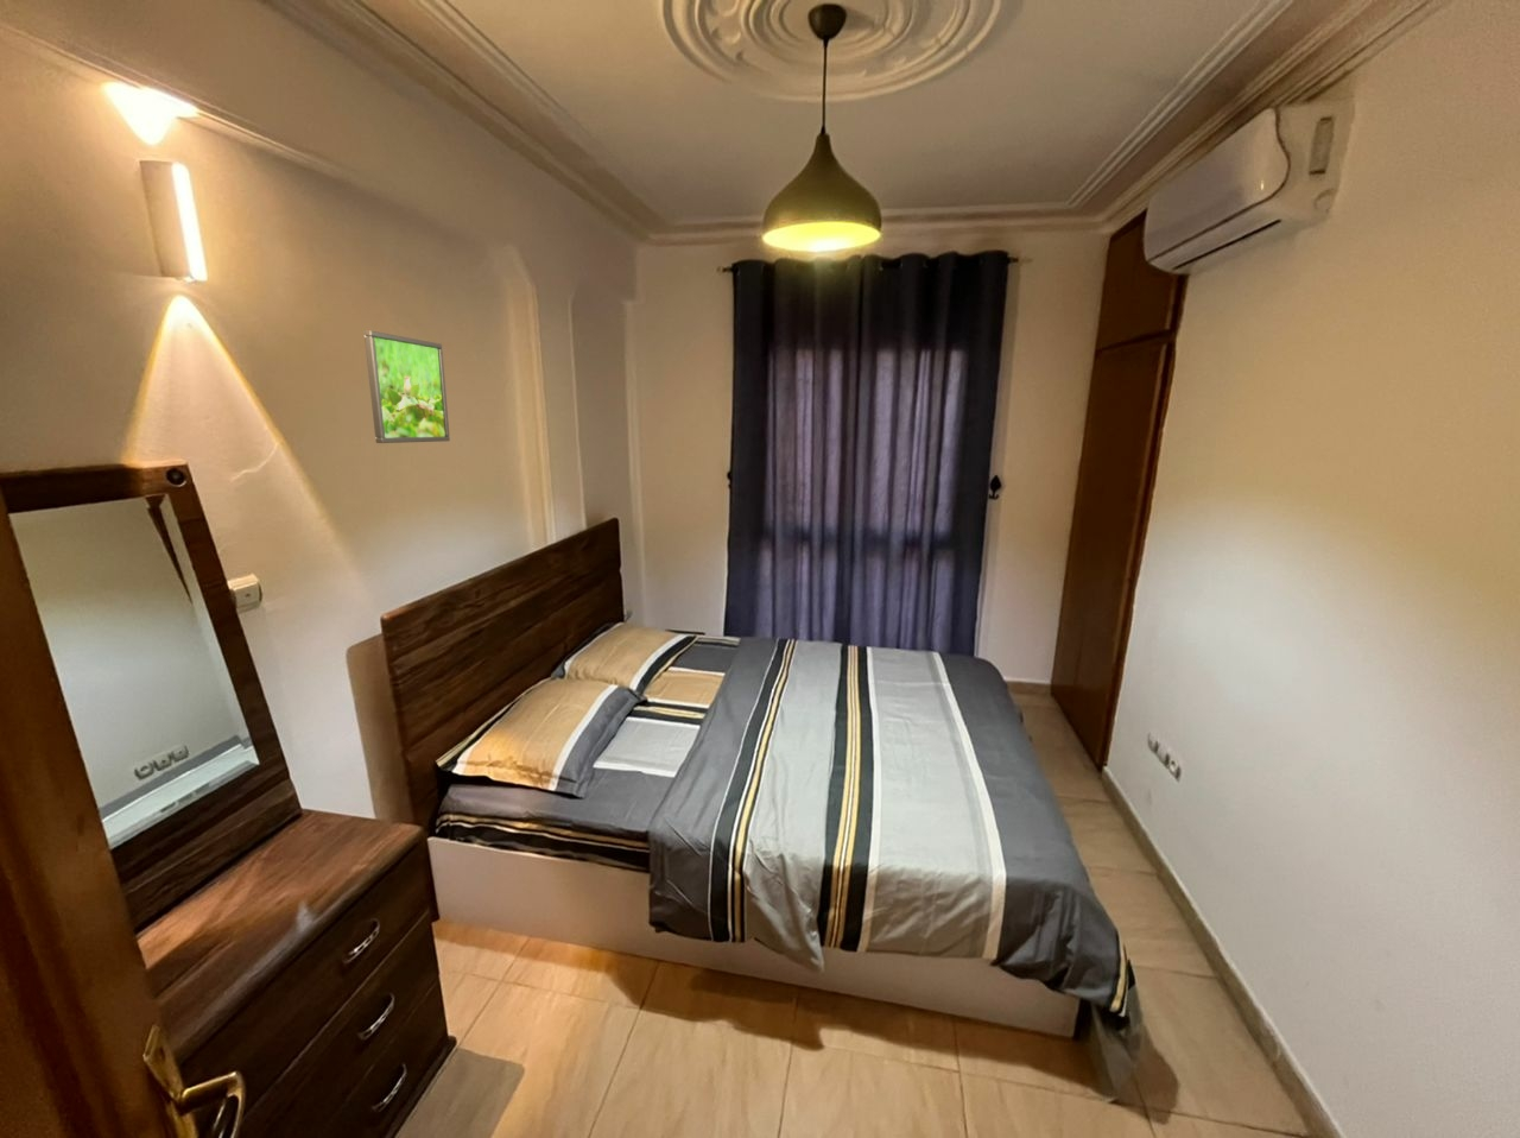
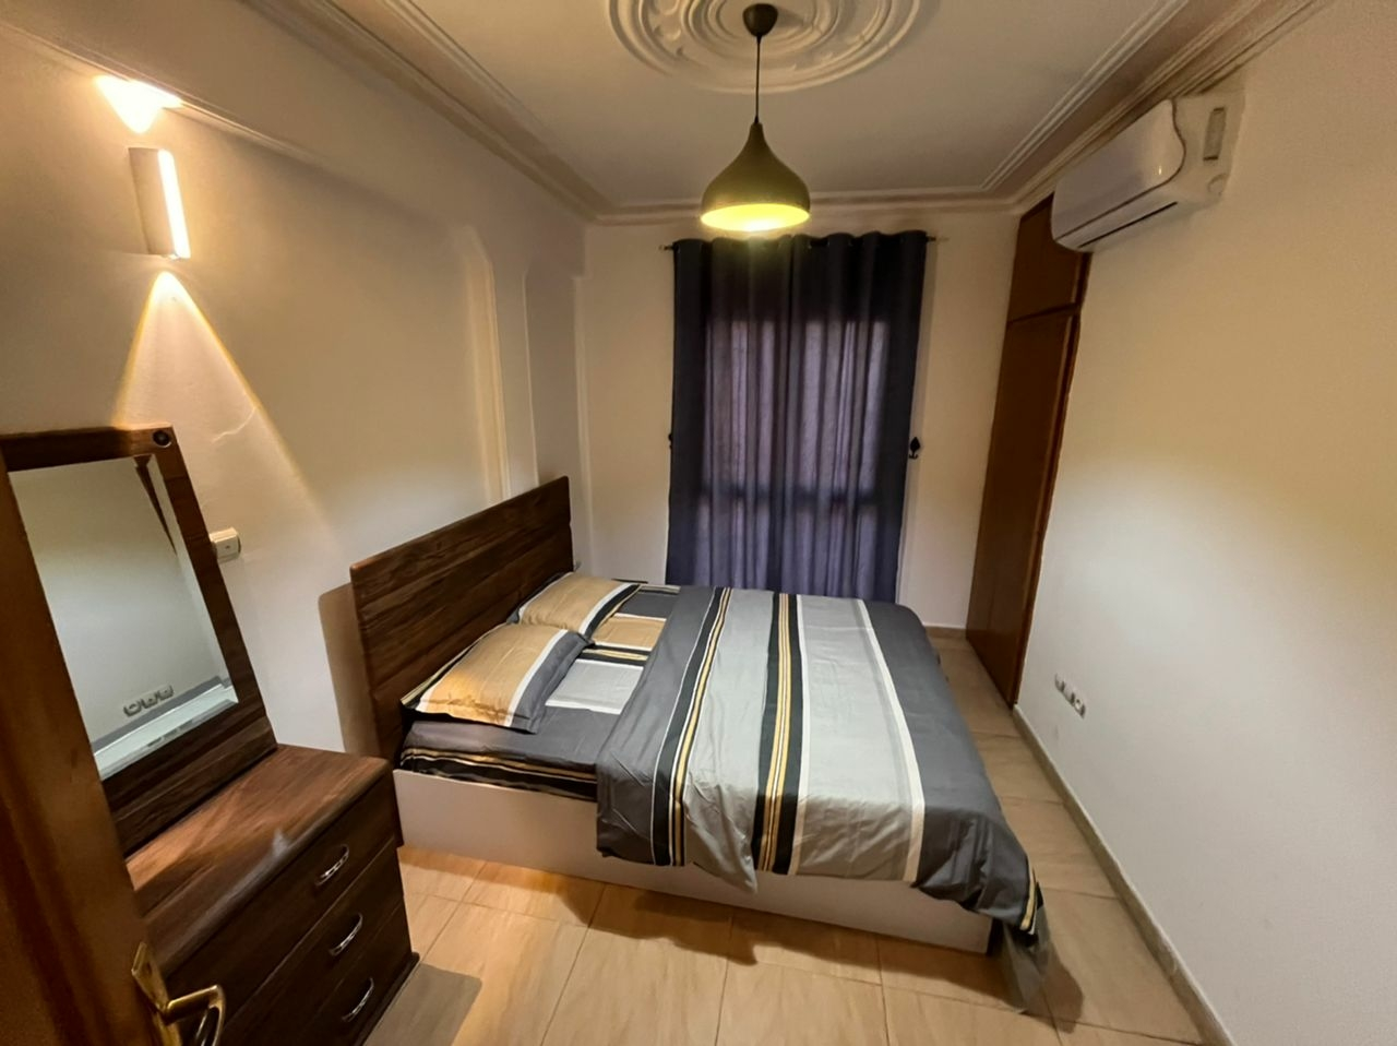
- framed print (410, 390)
